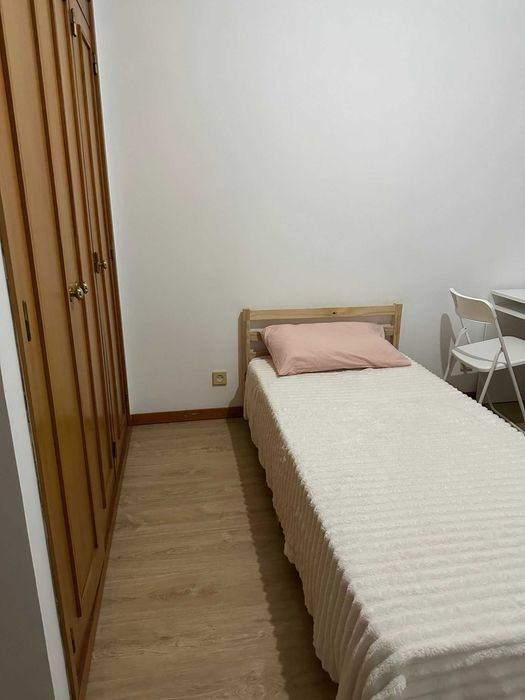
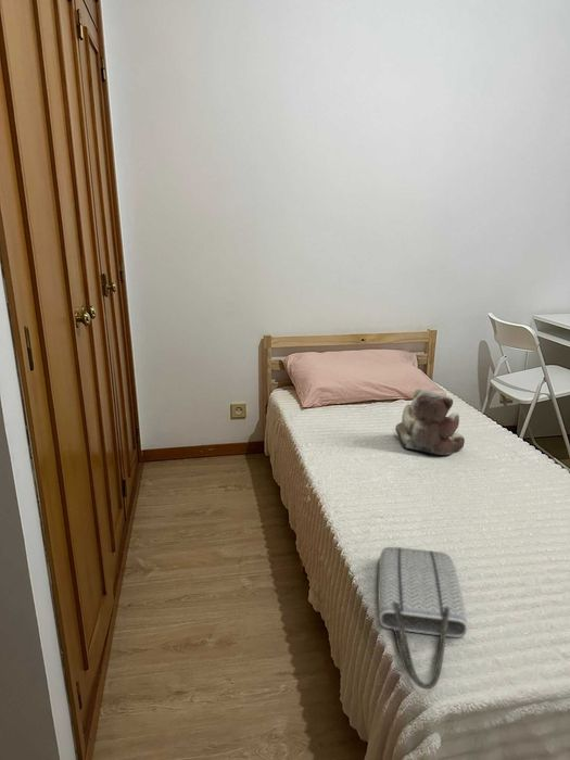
+ teddy bear (432, 417)
+ tote bag (421, 609)
